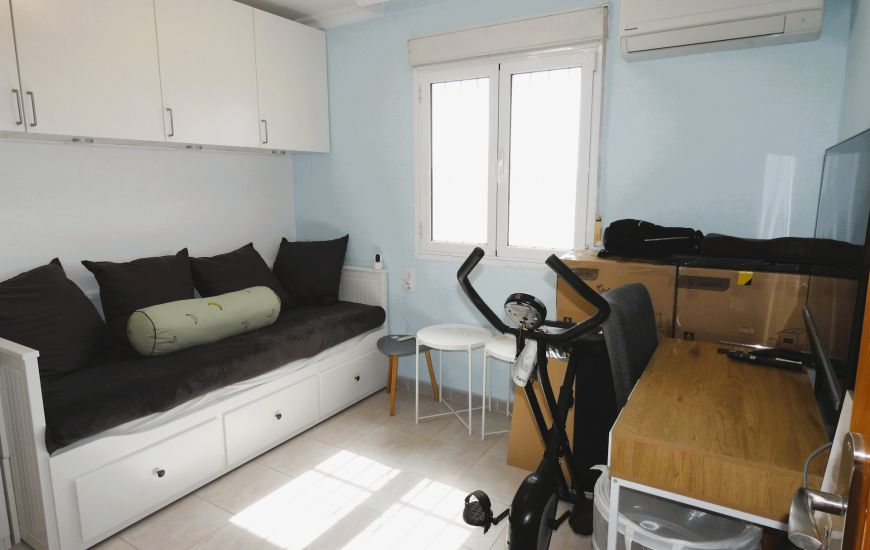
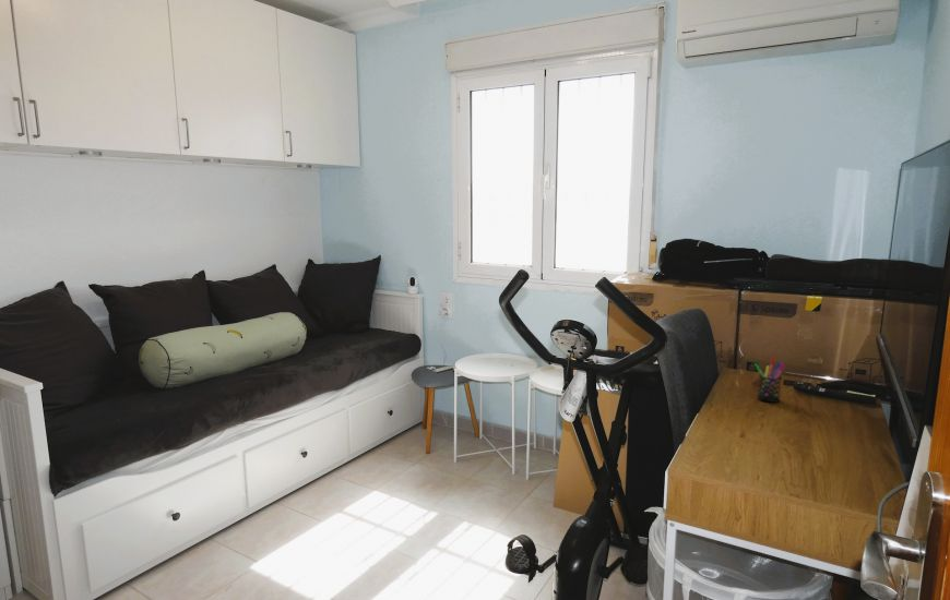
+ pen holder (768, 379)
